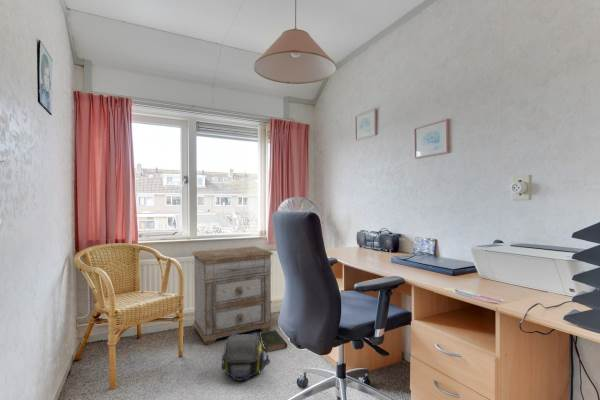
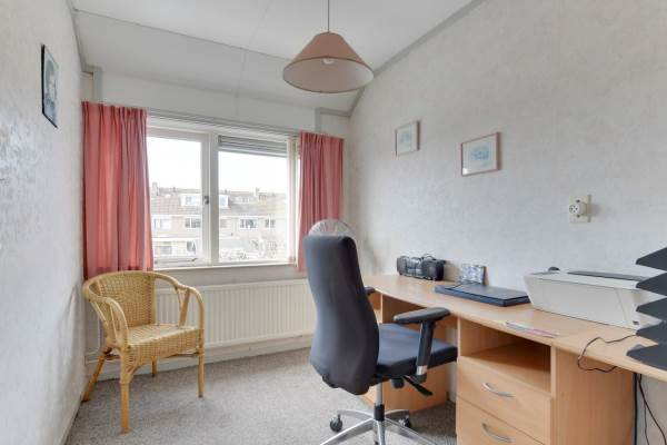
- nightstand (232, 290)
- book (271, 340)
- shoulder bag (244, 351)
